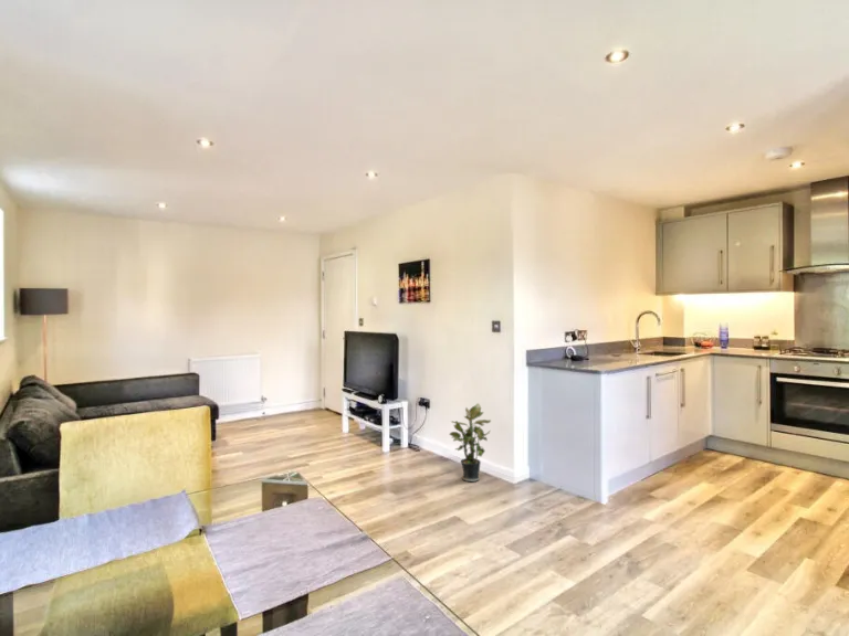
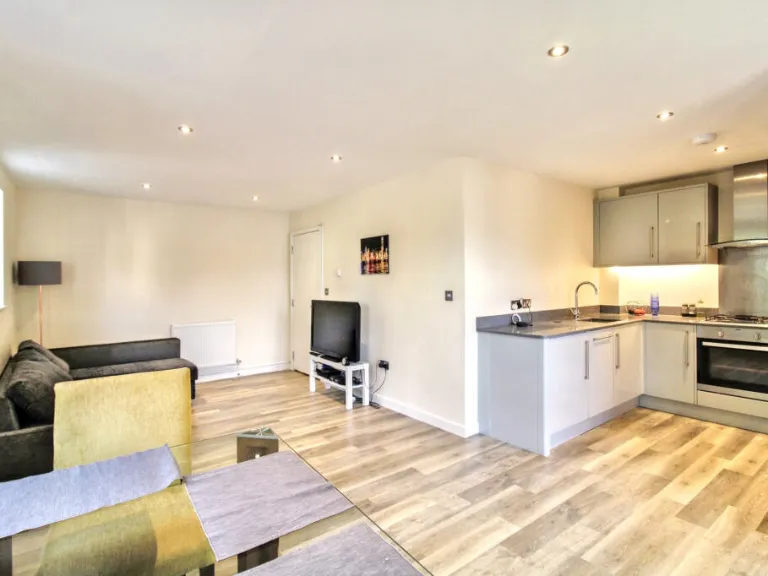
- potted plant (471, 441)
